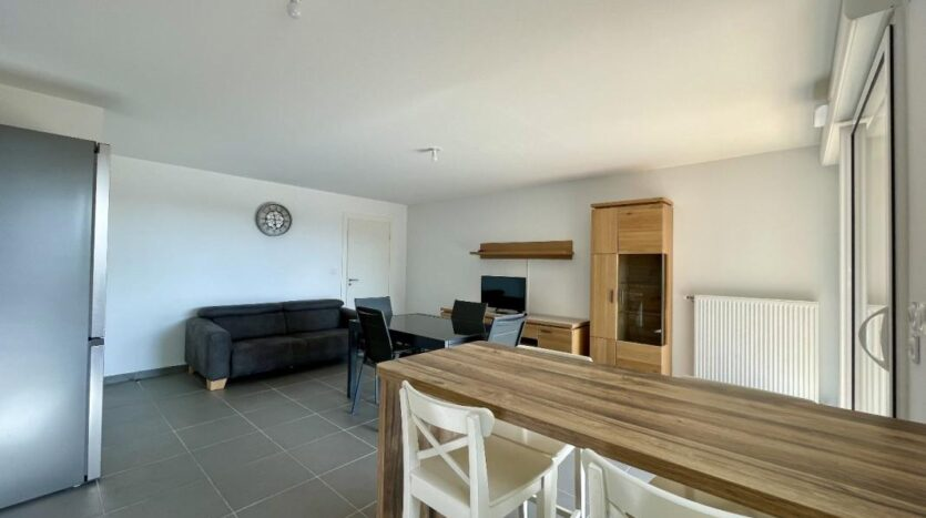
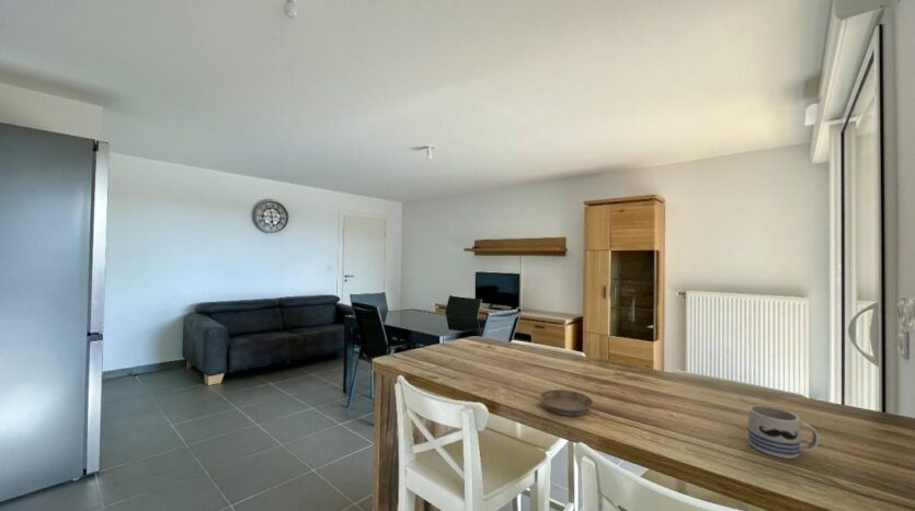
+ mug (781, 431)
+ saucer (565, 403)
